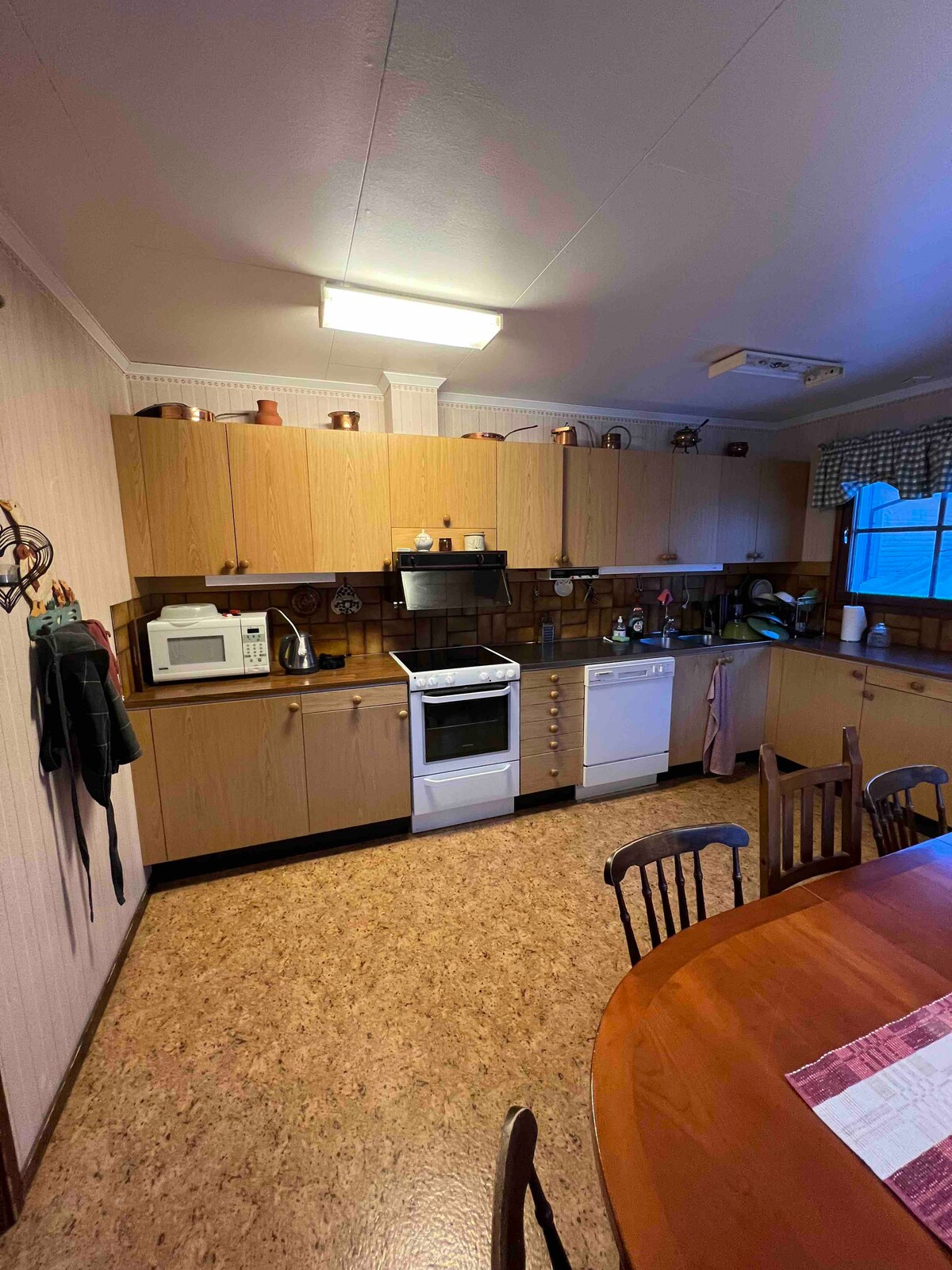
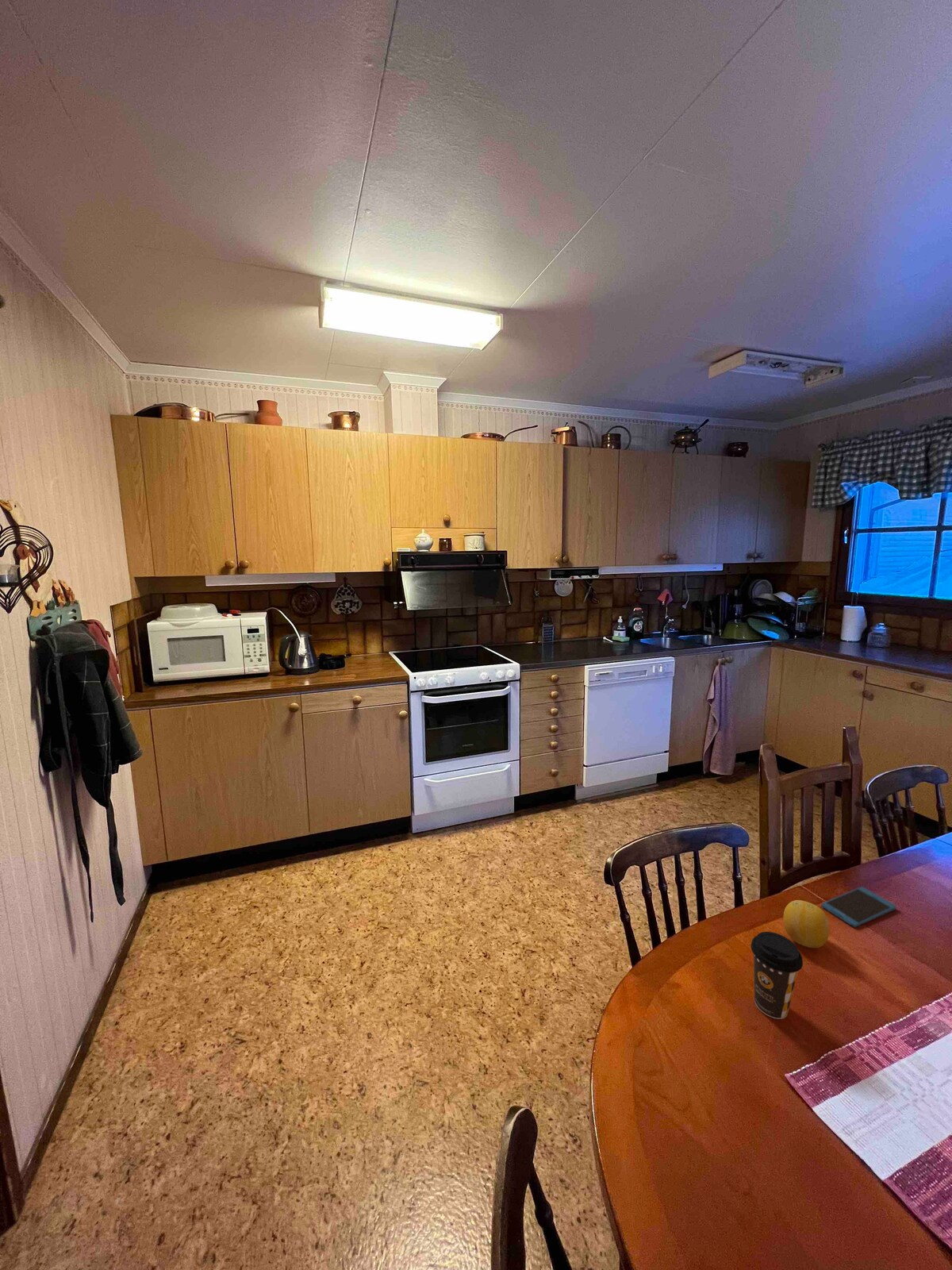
+ smartphone (858, 906)
+ fruit (805, 923)
+ coffee cup (774, 976)
